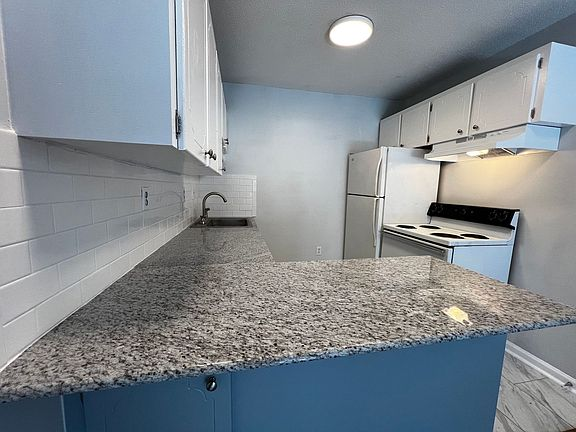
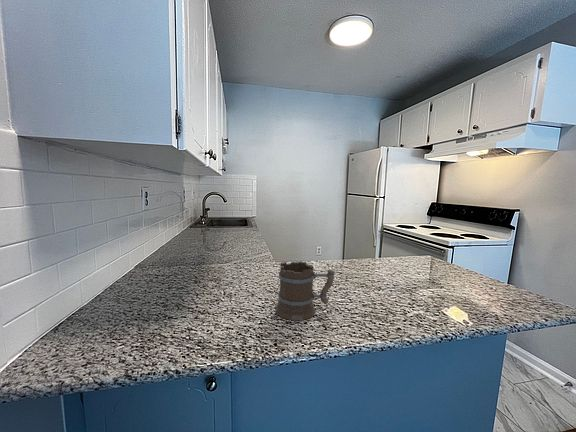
+ mug (305, 287)
